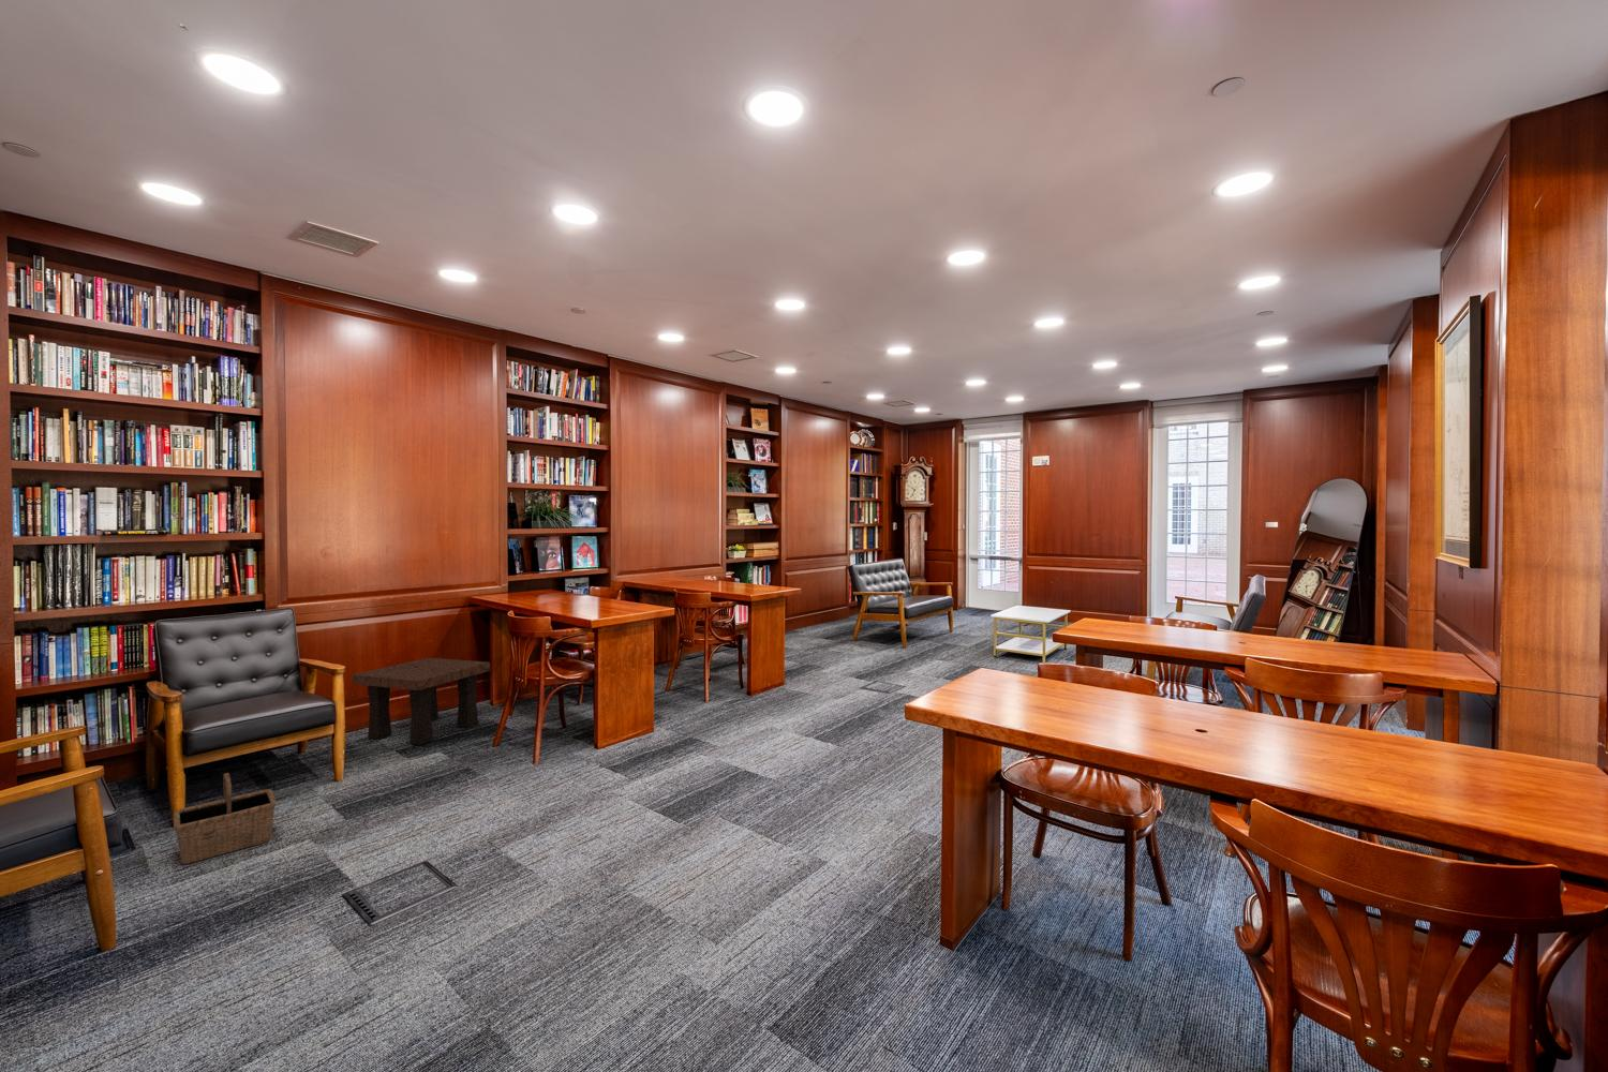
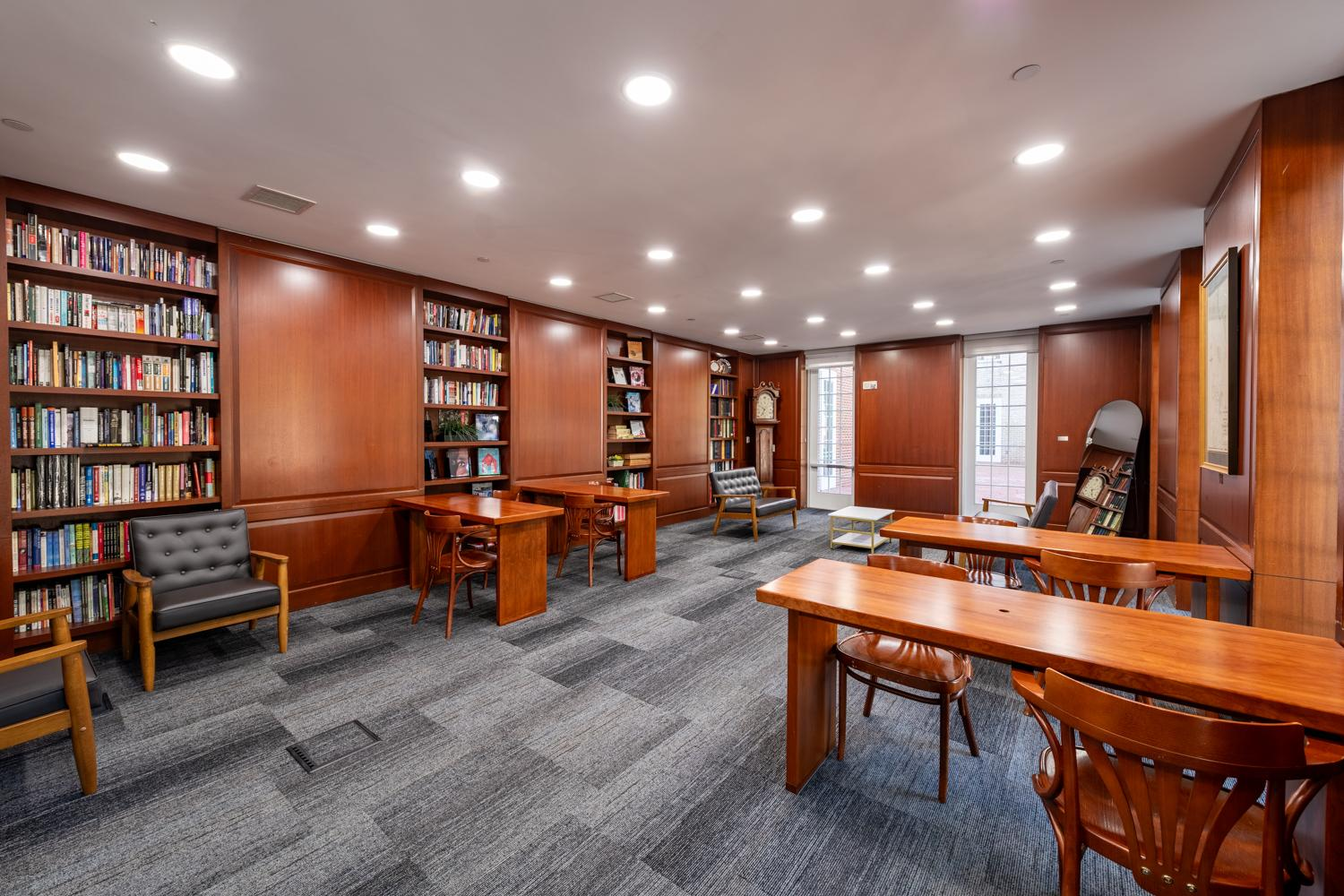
- side table (425, 699)
- basket (225, 810)
